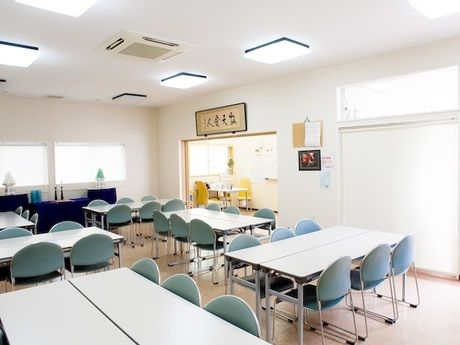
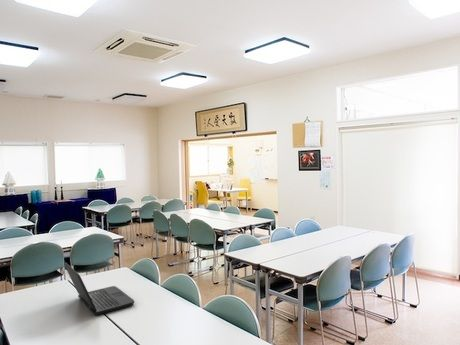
+ laptop (98, 289)
